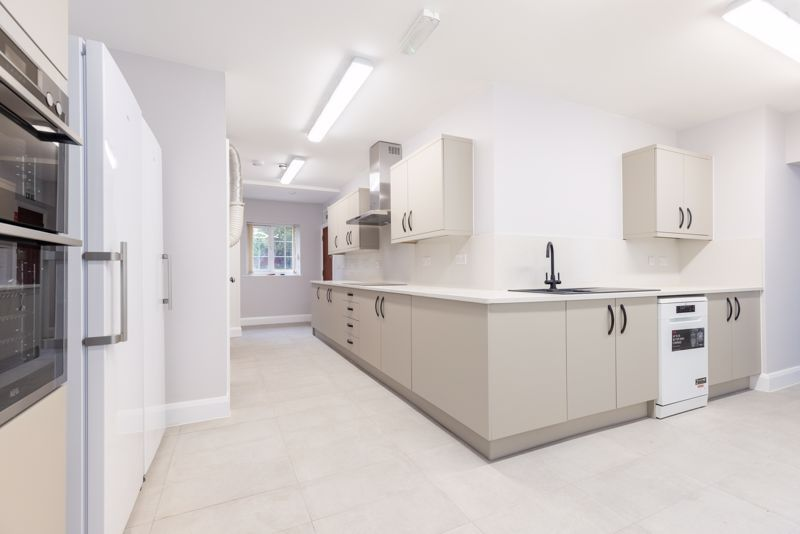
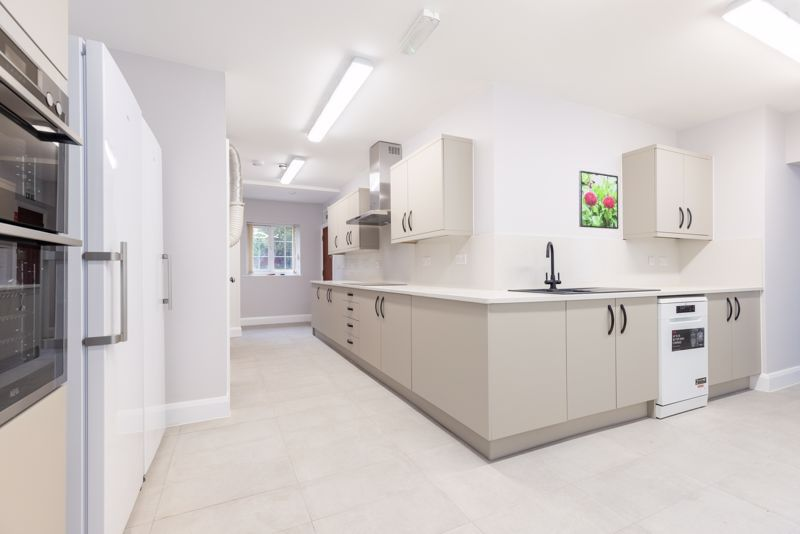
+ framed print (599, 200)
